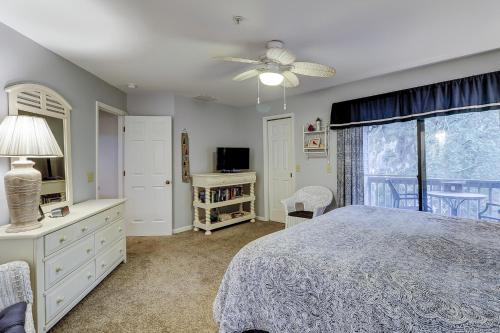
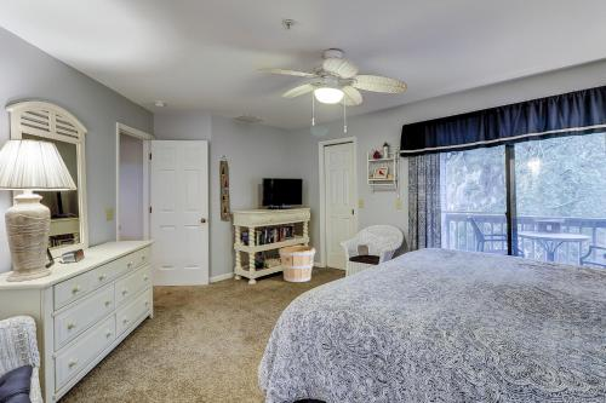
+ wooden bucket (297, 263)
